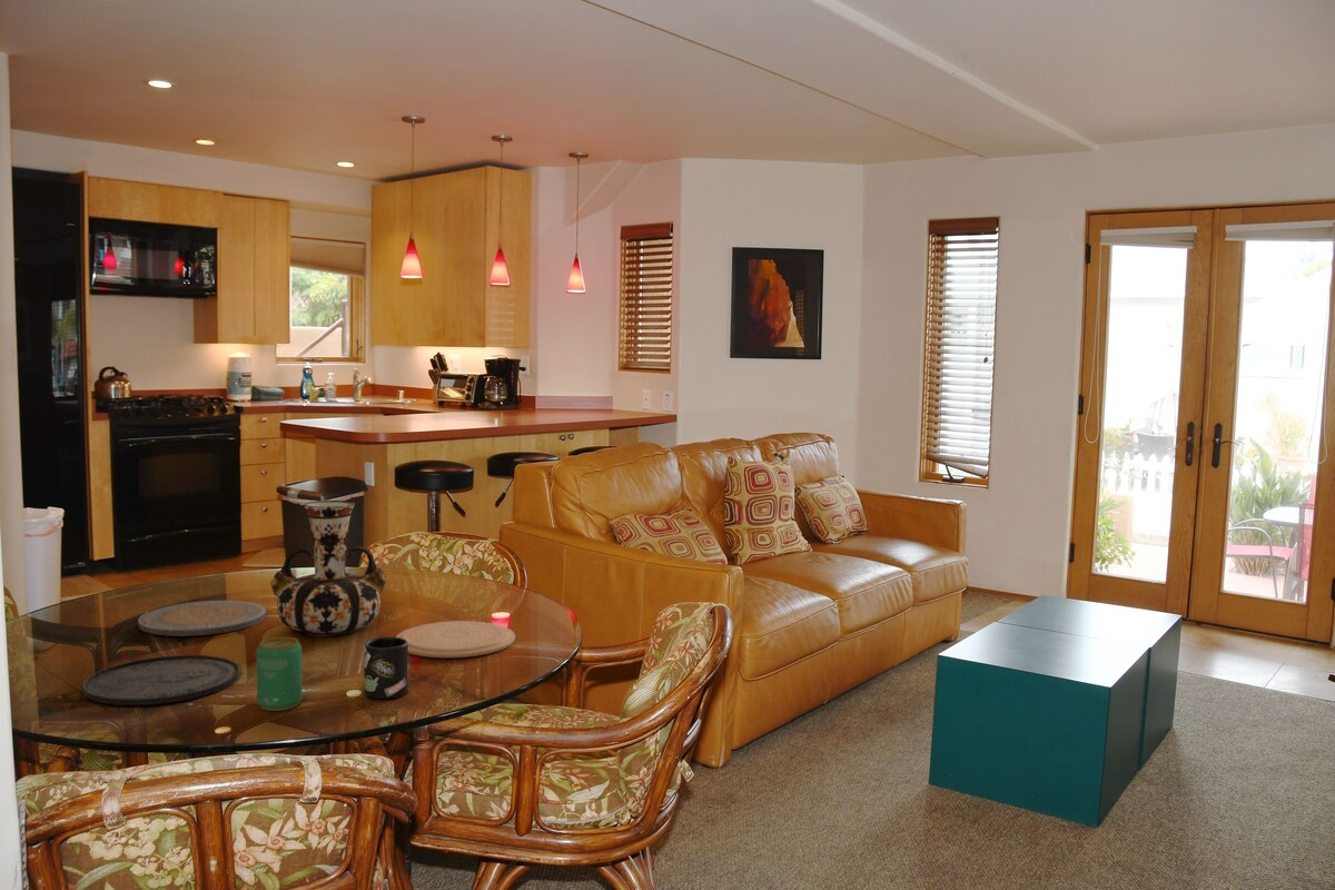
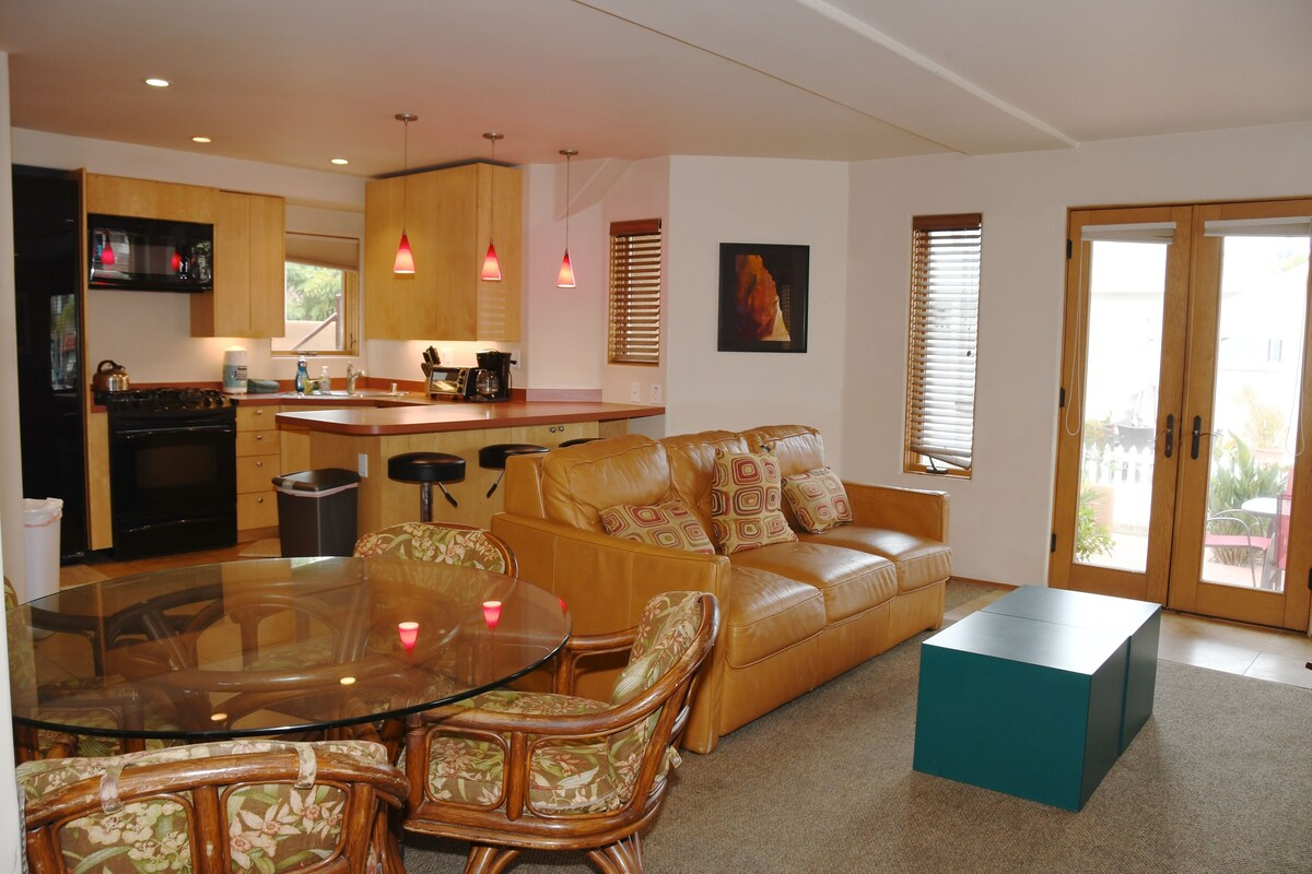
- plate (204, 616)
- vase (329, 566)
- mug (384, 664)
- plate (455, 637)
- plate (164, 678)
- beverage can (279, 673)
